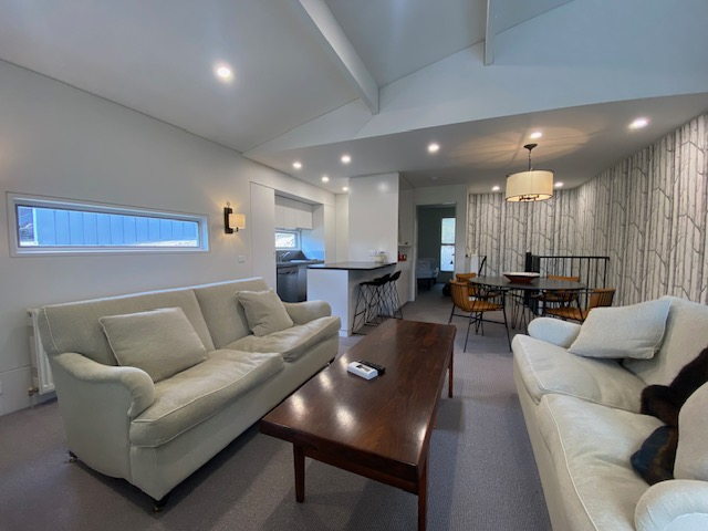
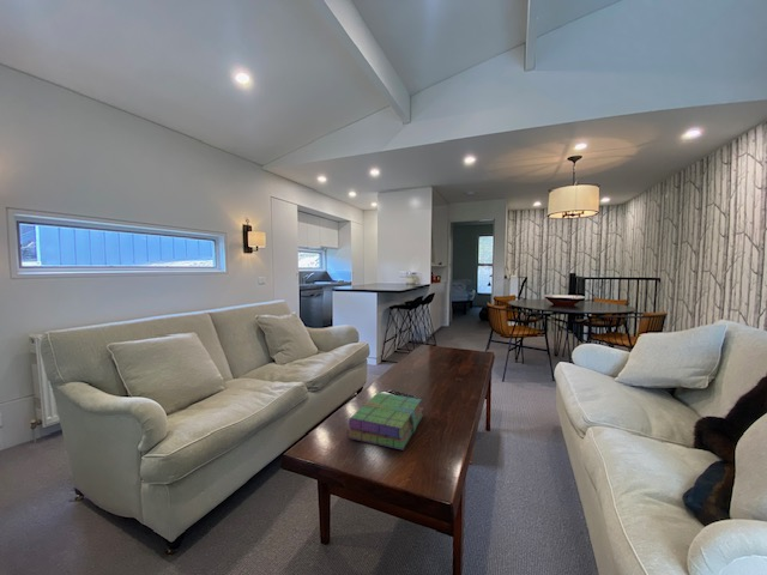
+ stack of books (387, 416)
